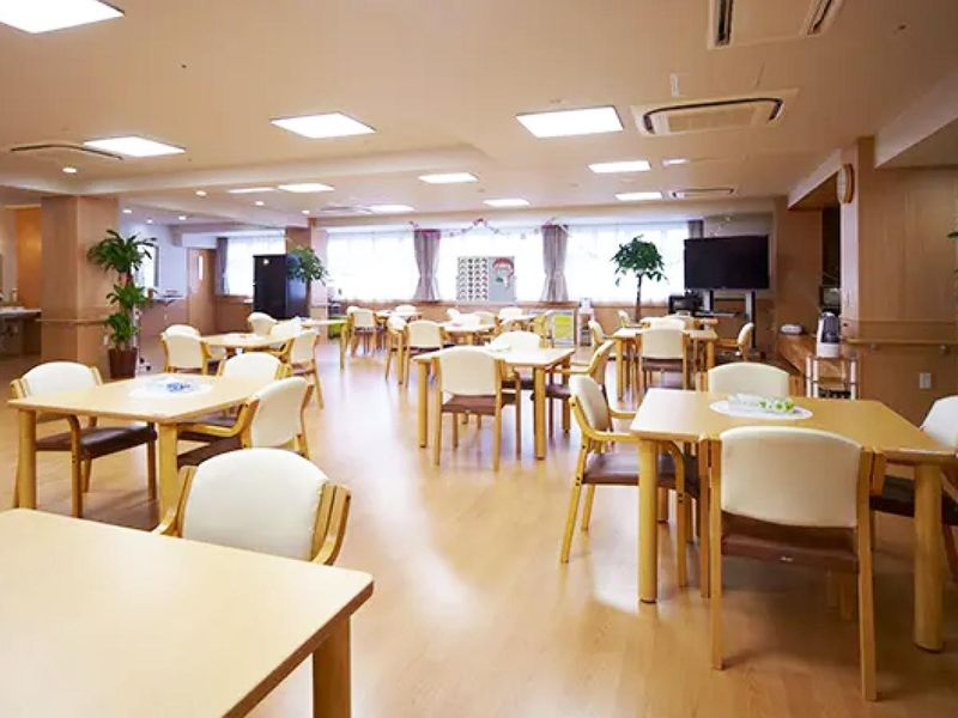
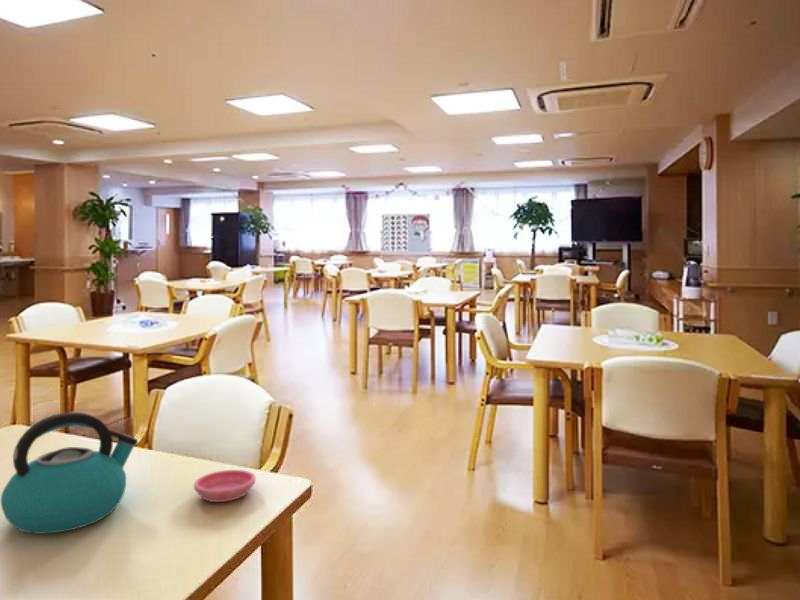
+ saucer (225, 486)
+ kettle (74, 462)
